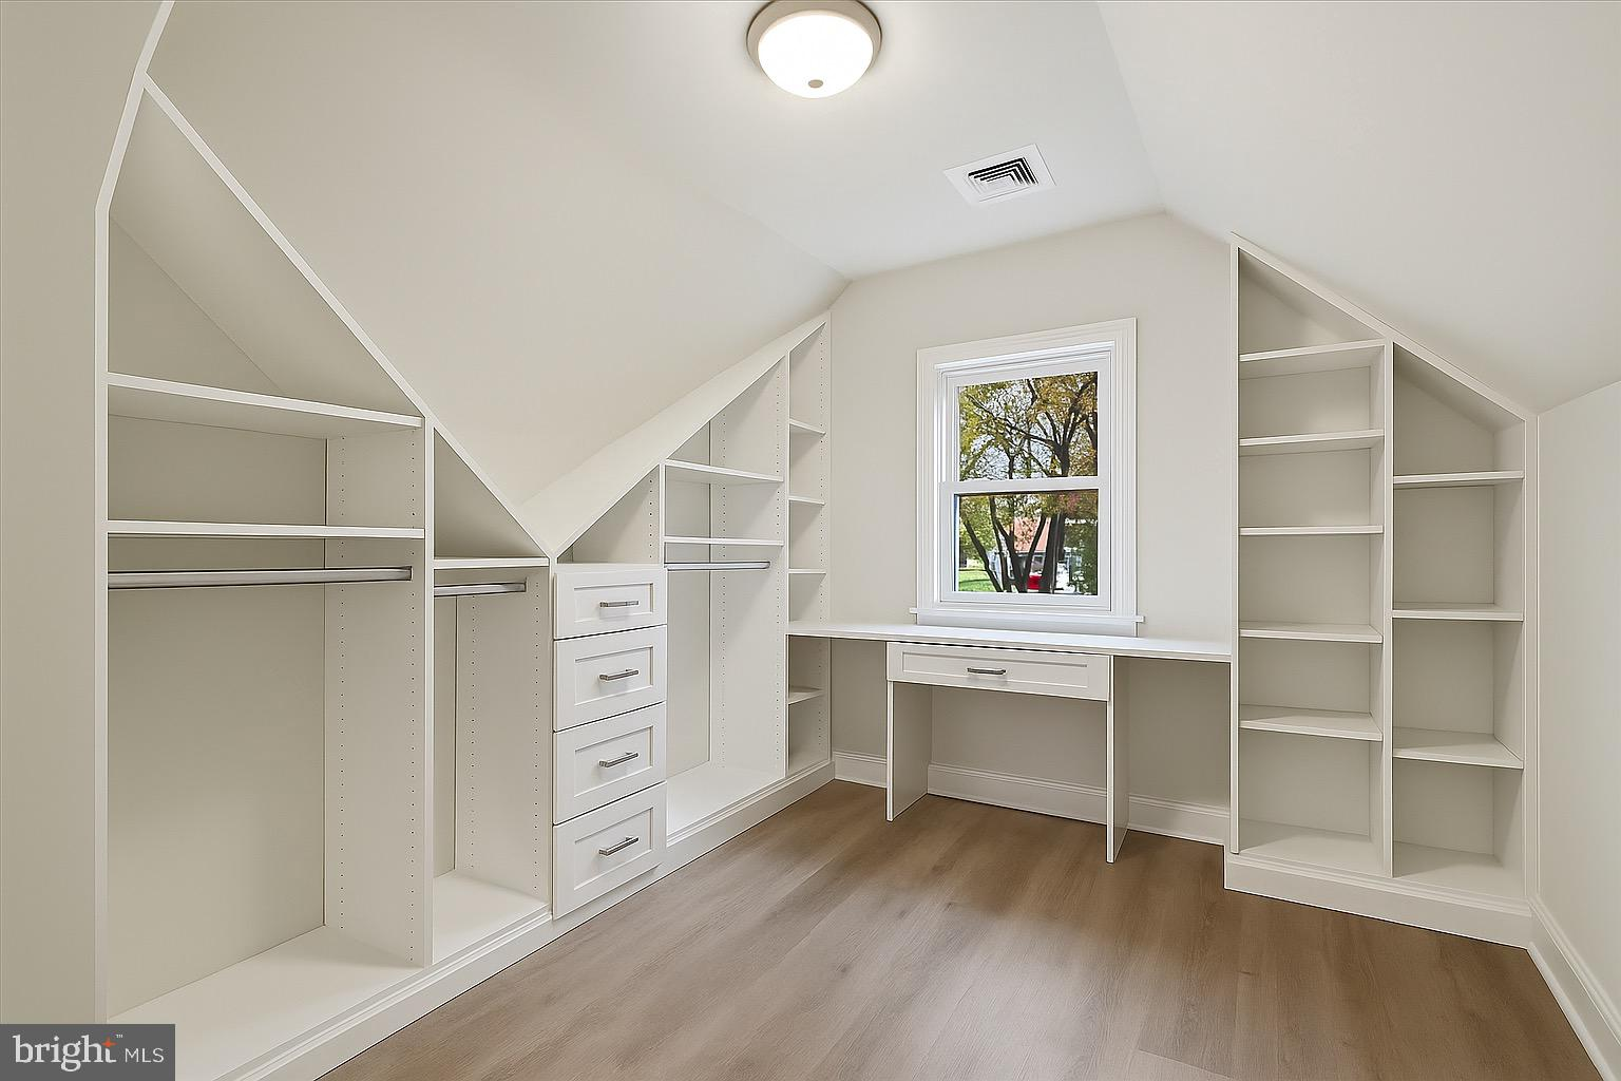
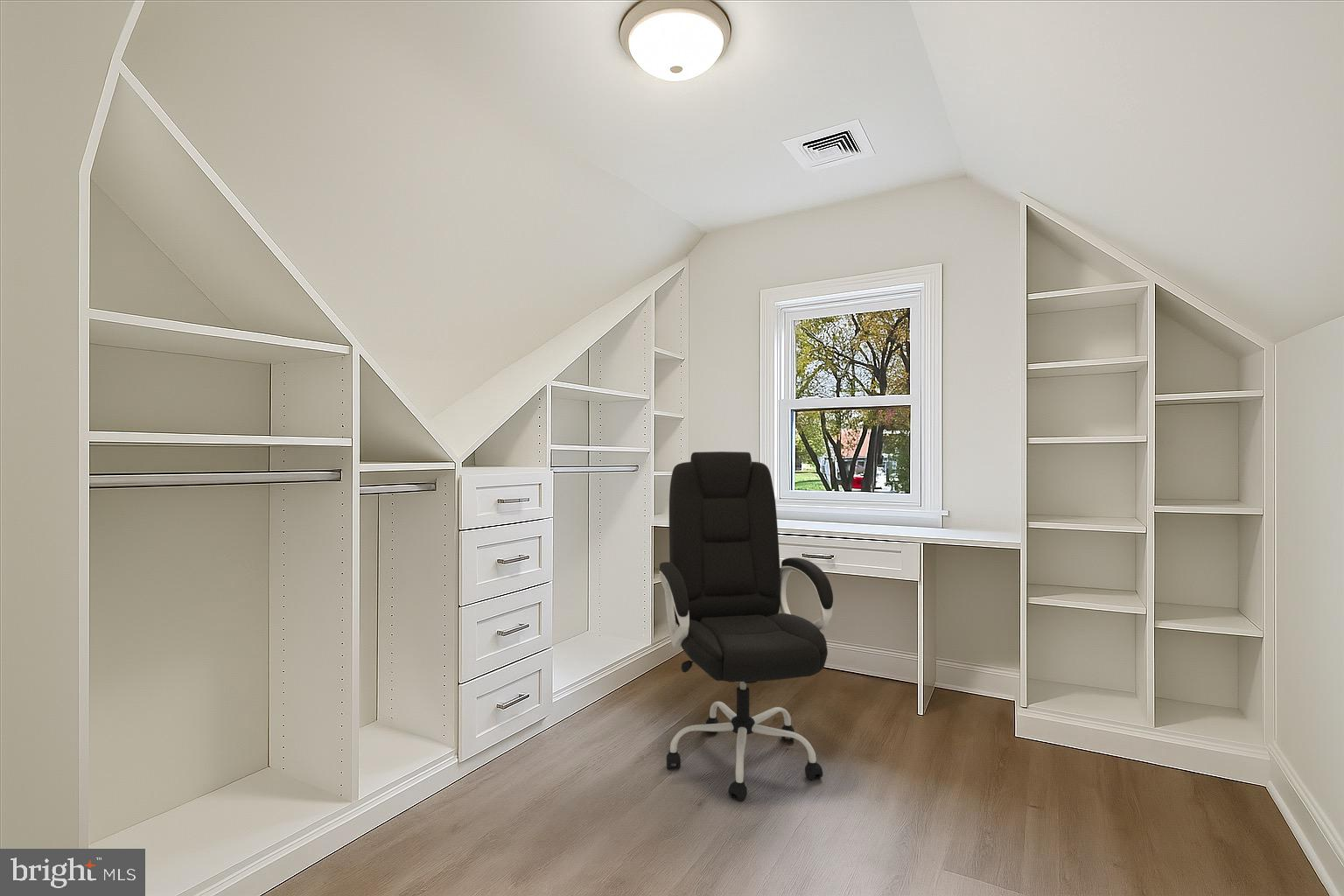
+ office chair (740, 604)
